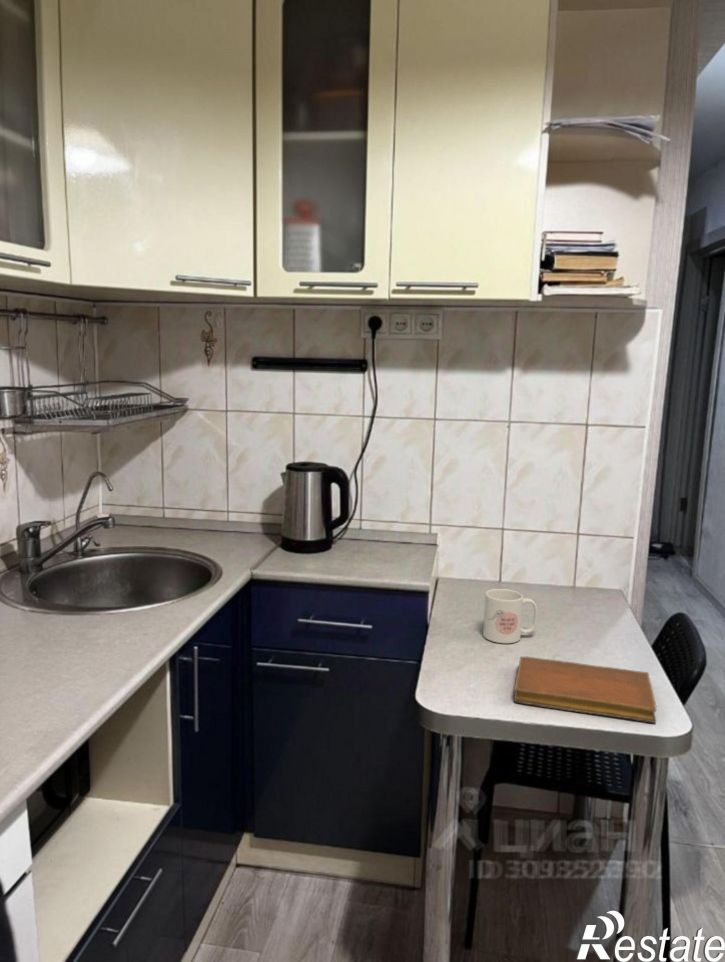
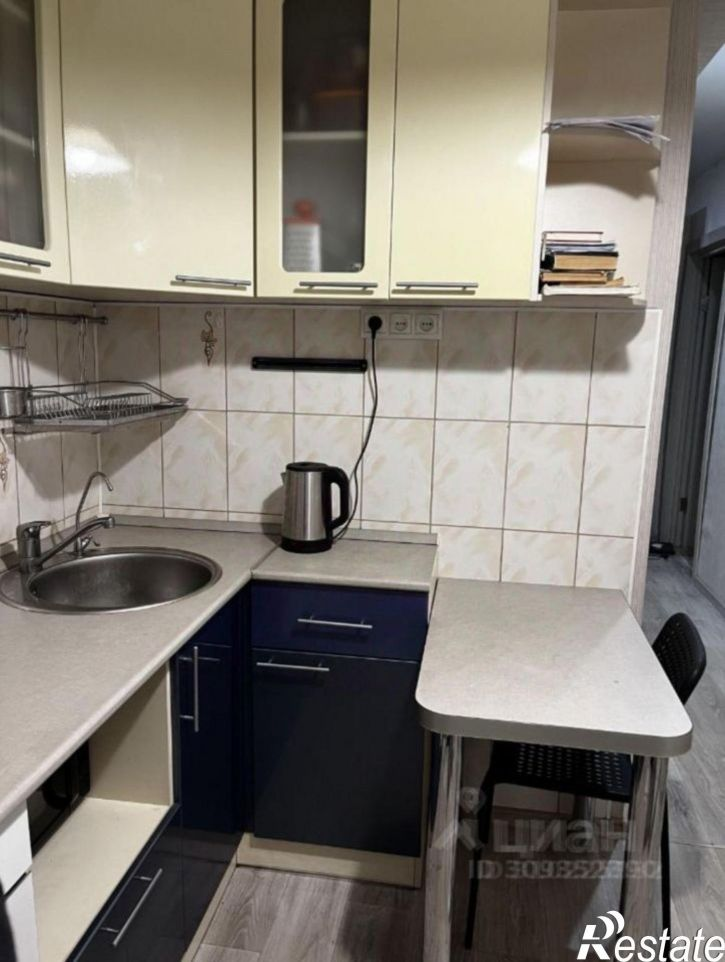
- notebook (583, 686)
- mug (510, 615)
